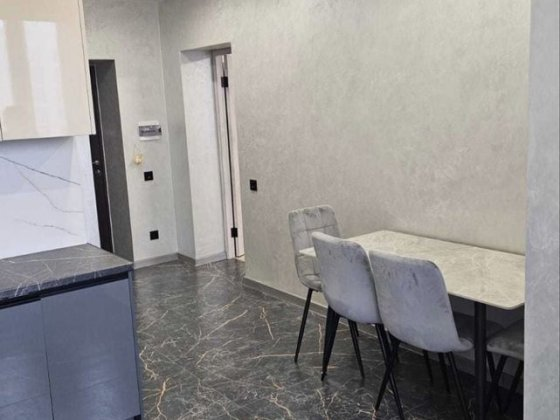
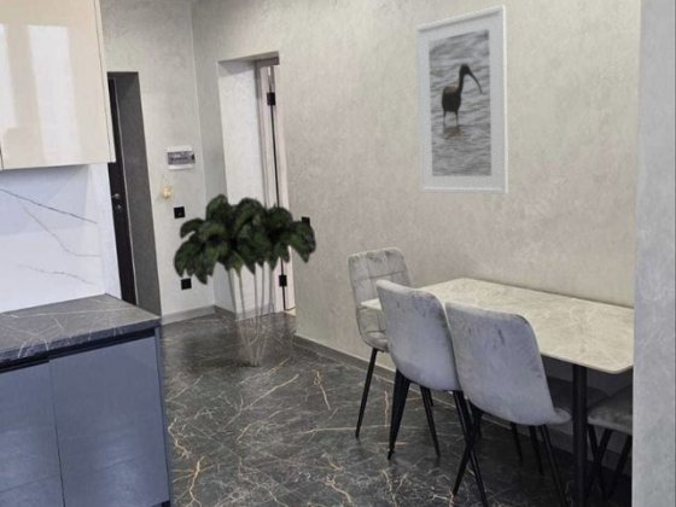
+ indoor plant (253, 278)
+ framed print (459, 106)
